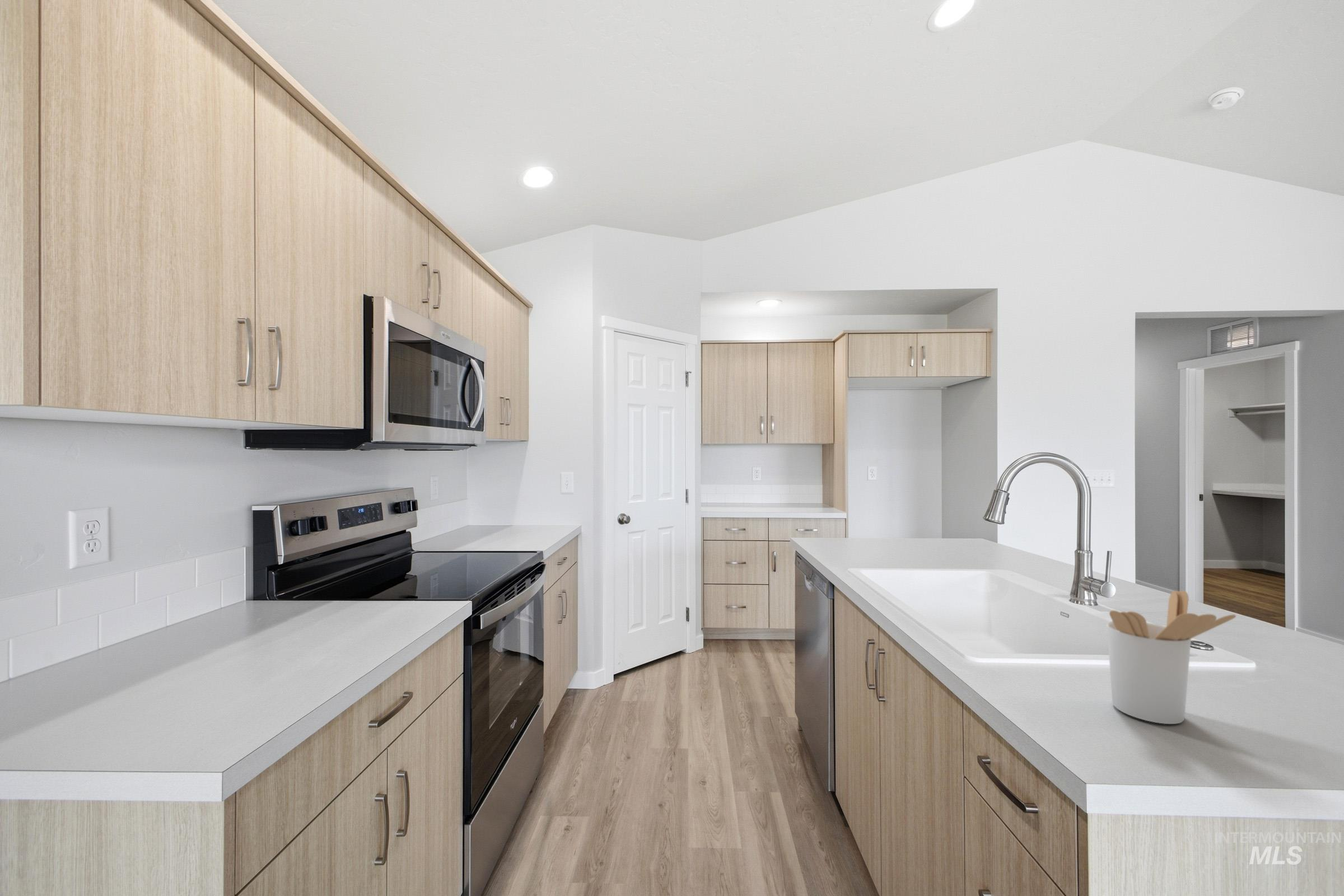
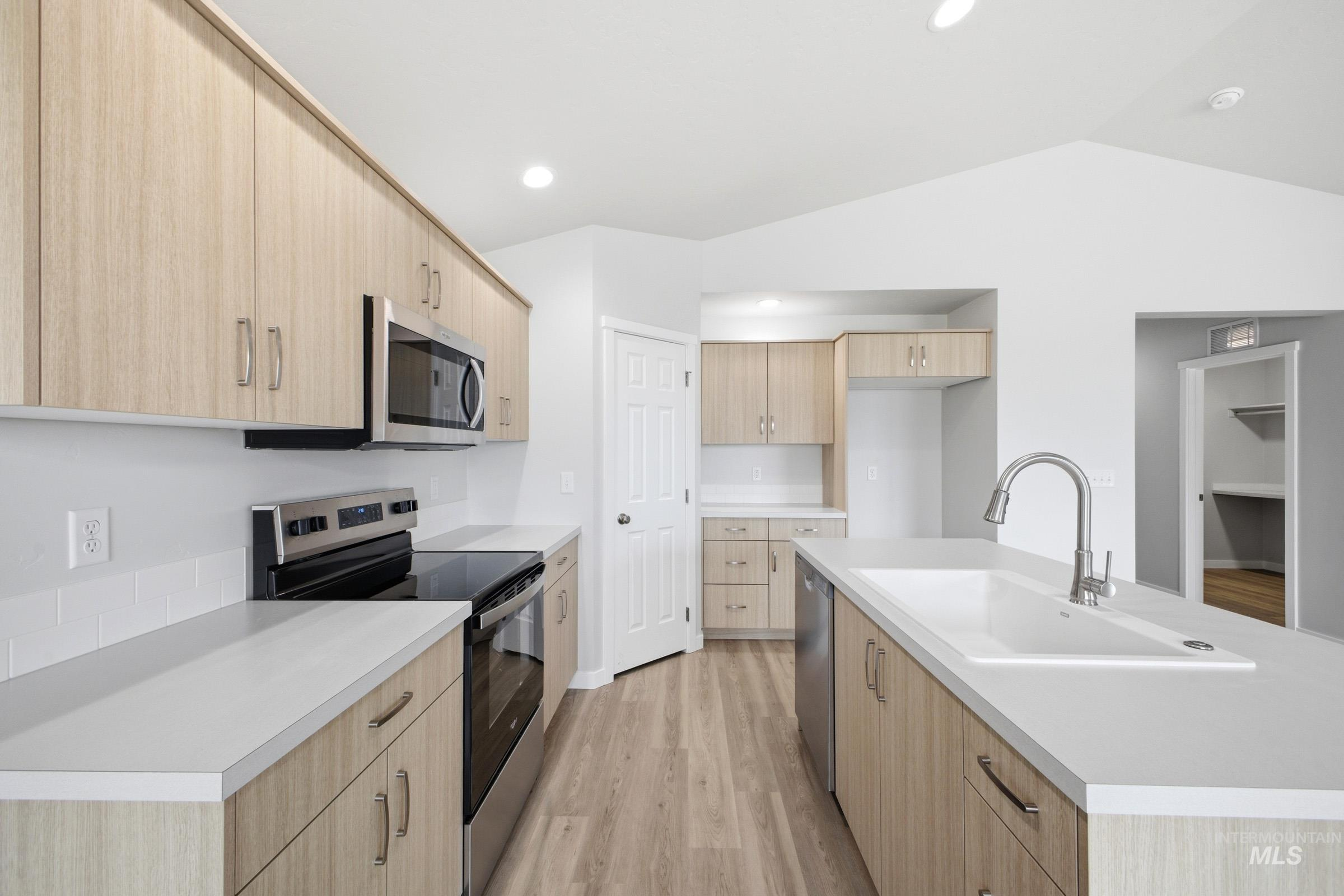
- utensil holder (1165, 657)
